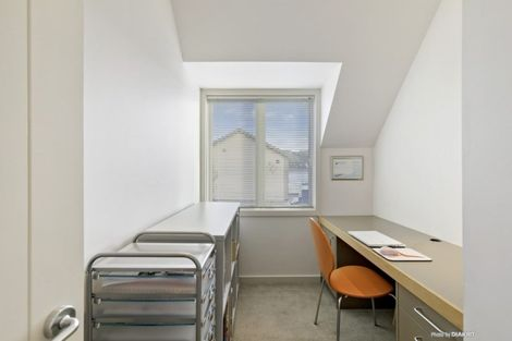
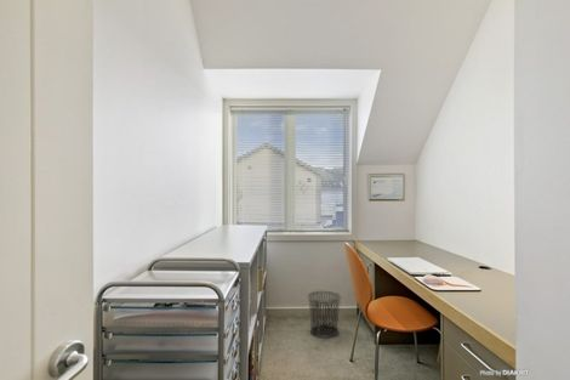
+ waste bin (324, 313)
